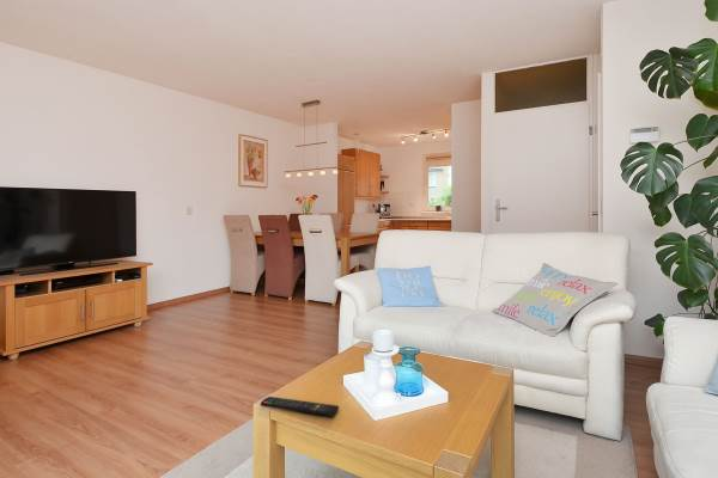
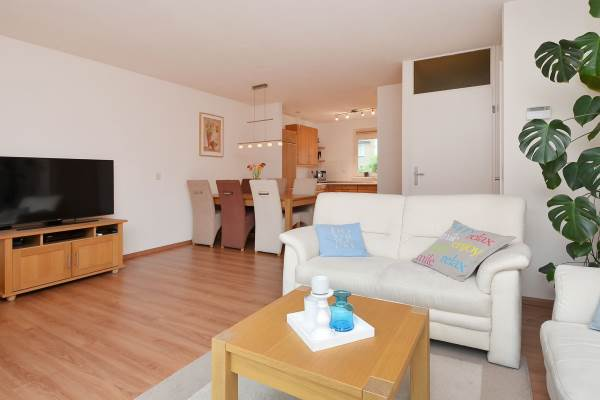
- remote control (298, 406)
